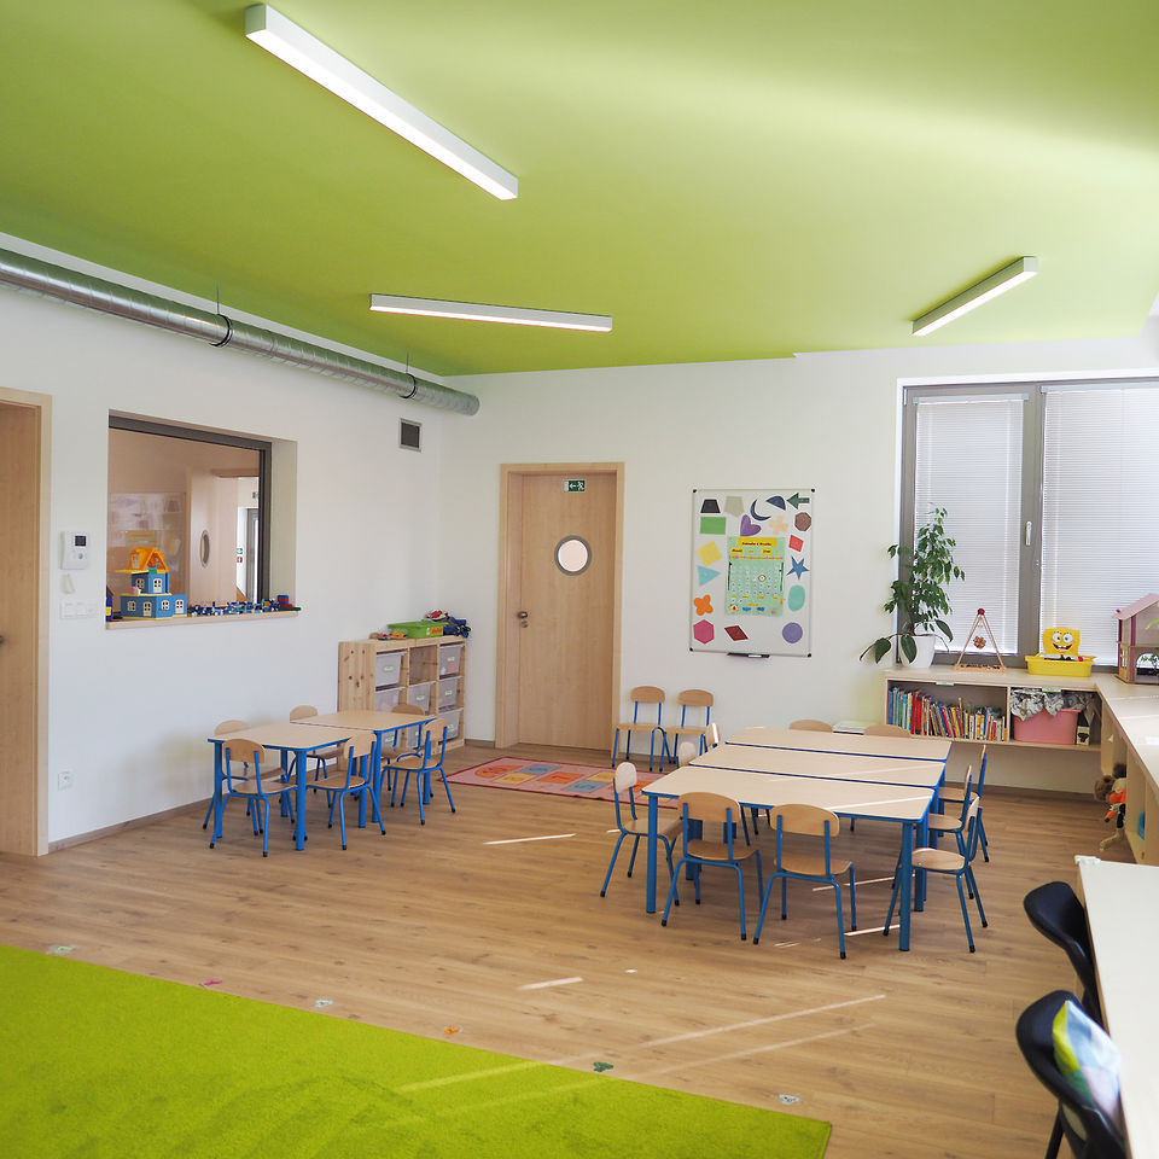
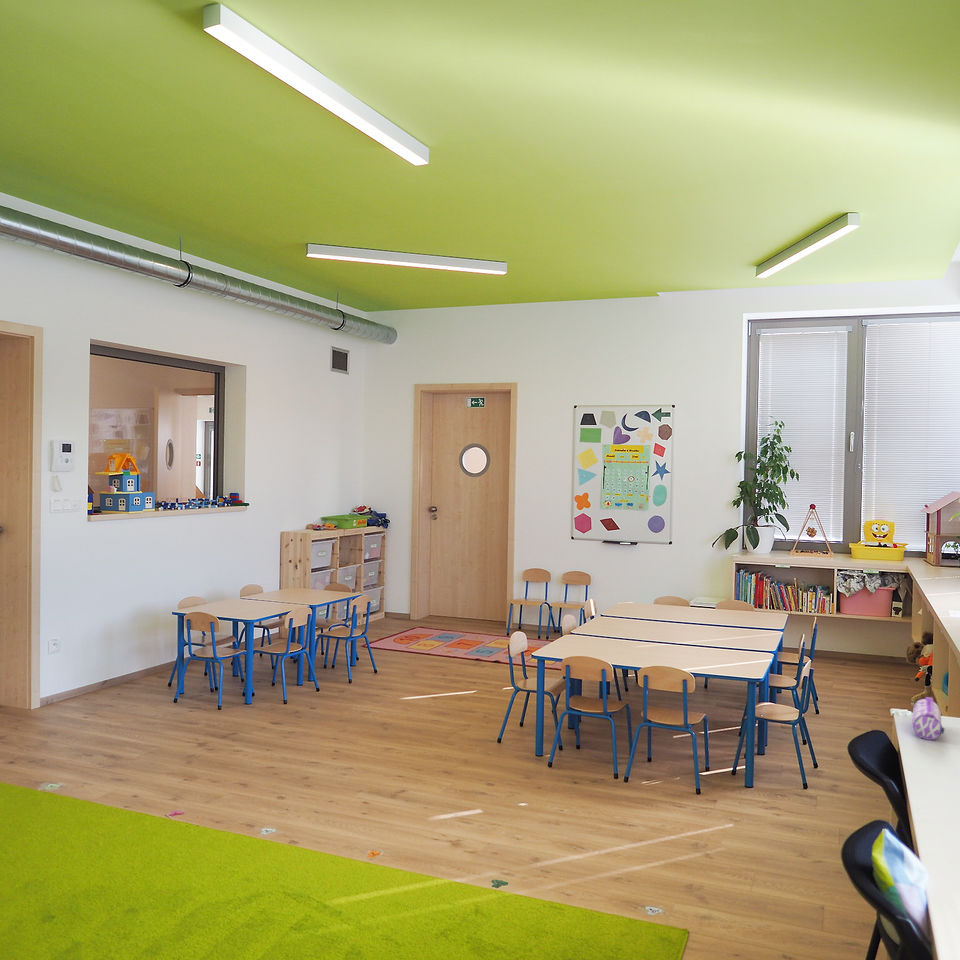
+ pencil case (926, 718)
